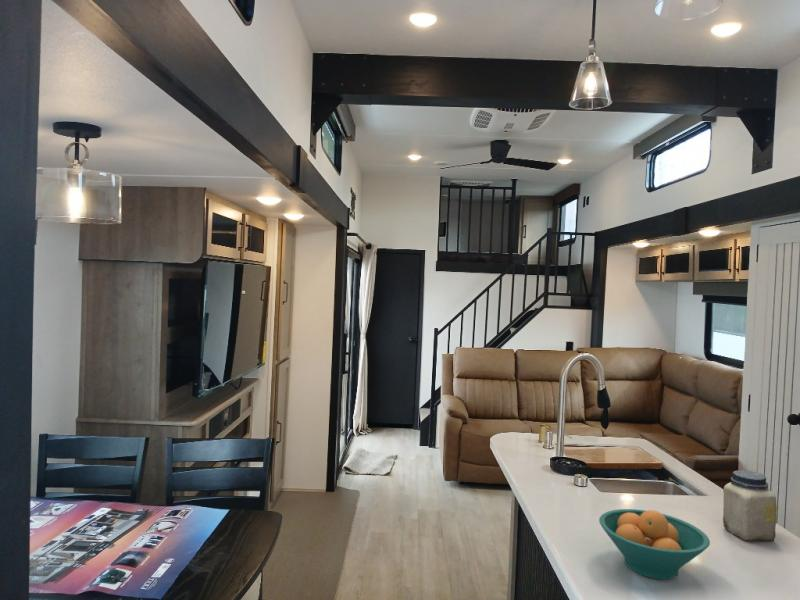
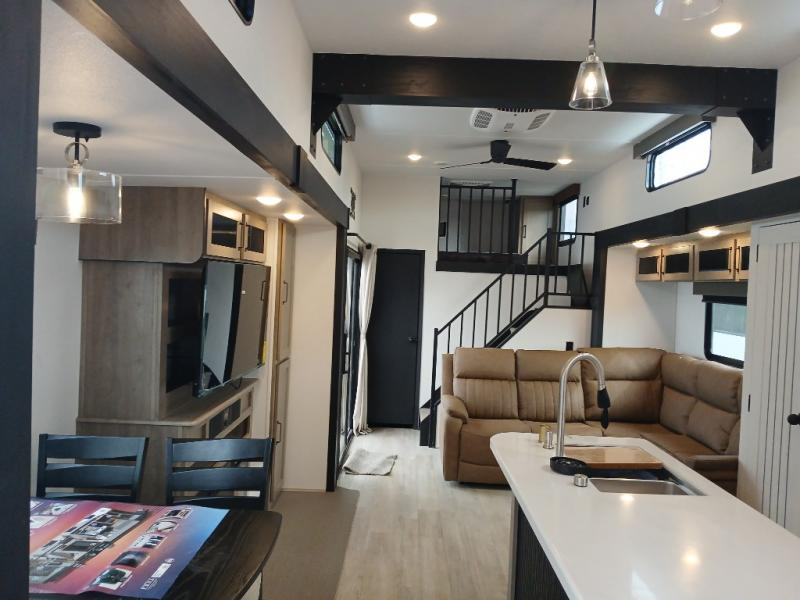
- fruit bowl (651, 539)
- jar (749, 503)
